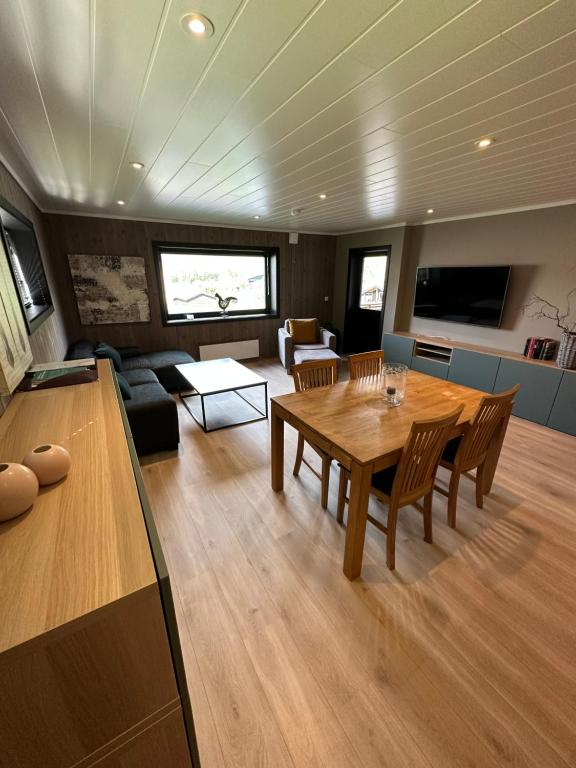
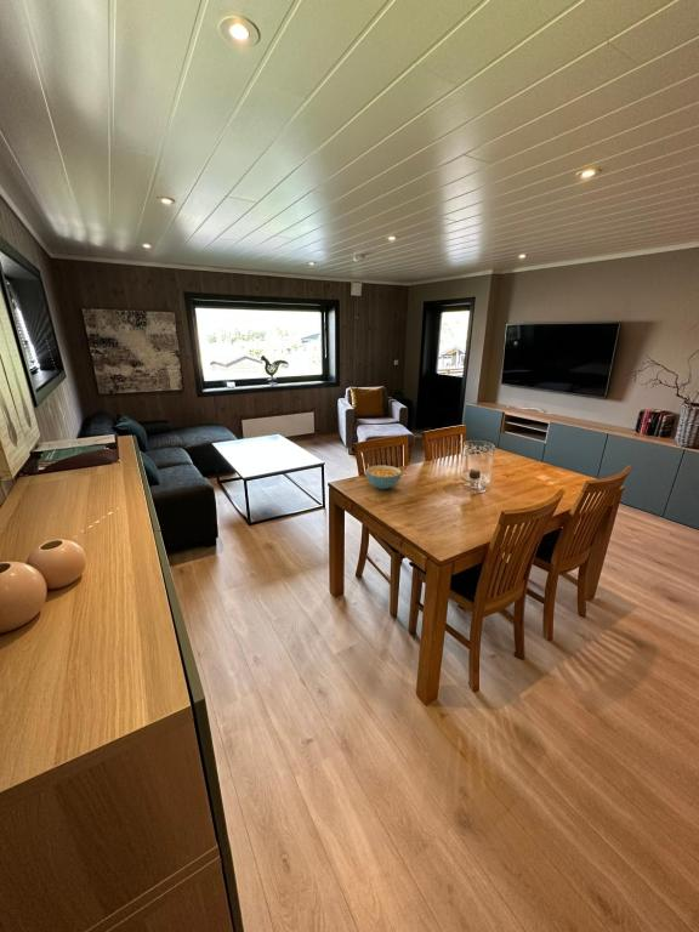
+ cereal bowl (382, 478)
